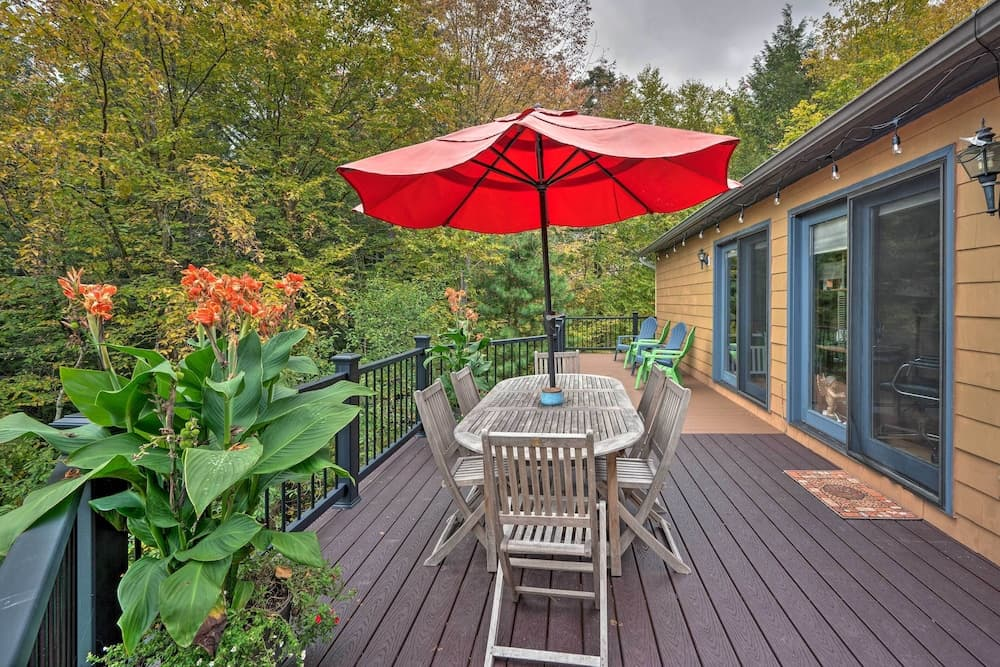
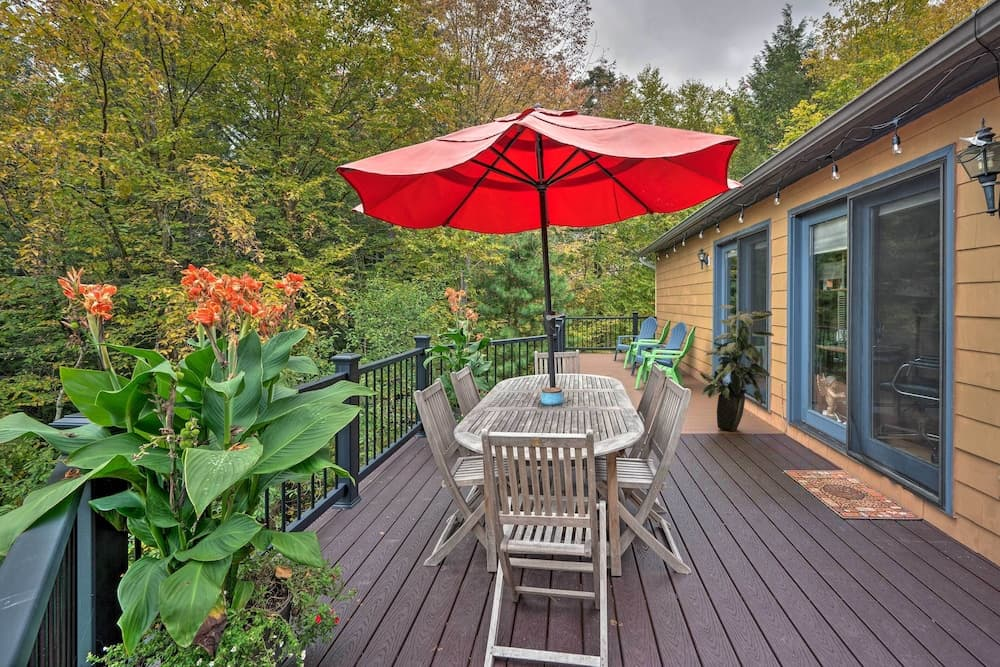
+ indoor plant (734, 367)
